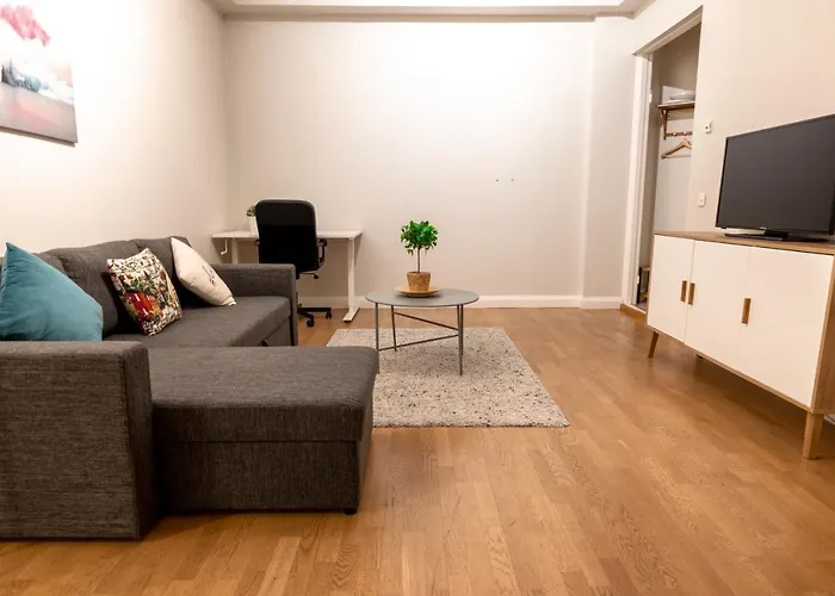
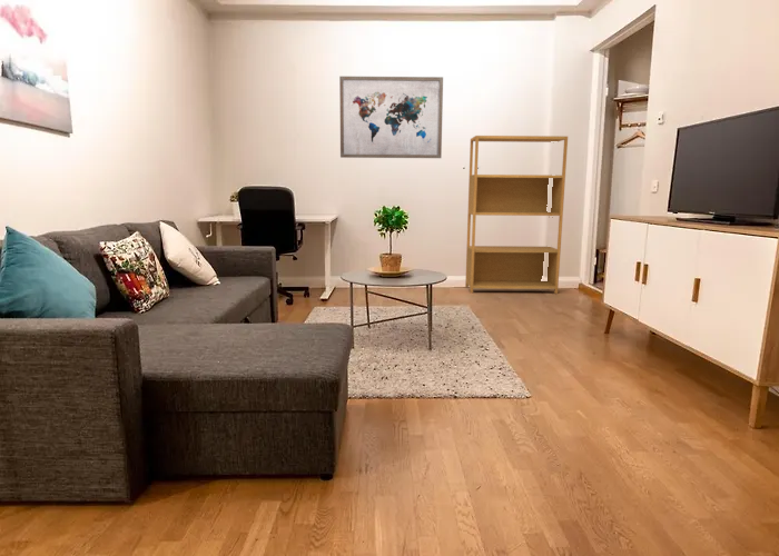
+ wall art (391, 118)
+ bookshelf (513, 215)
